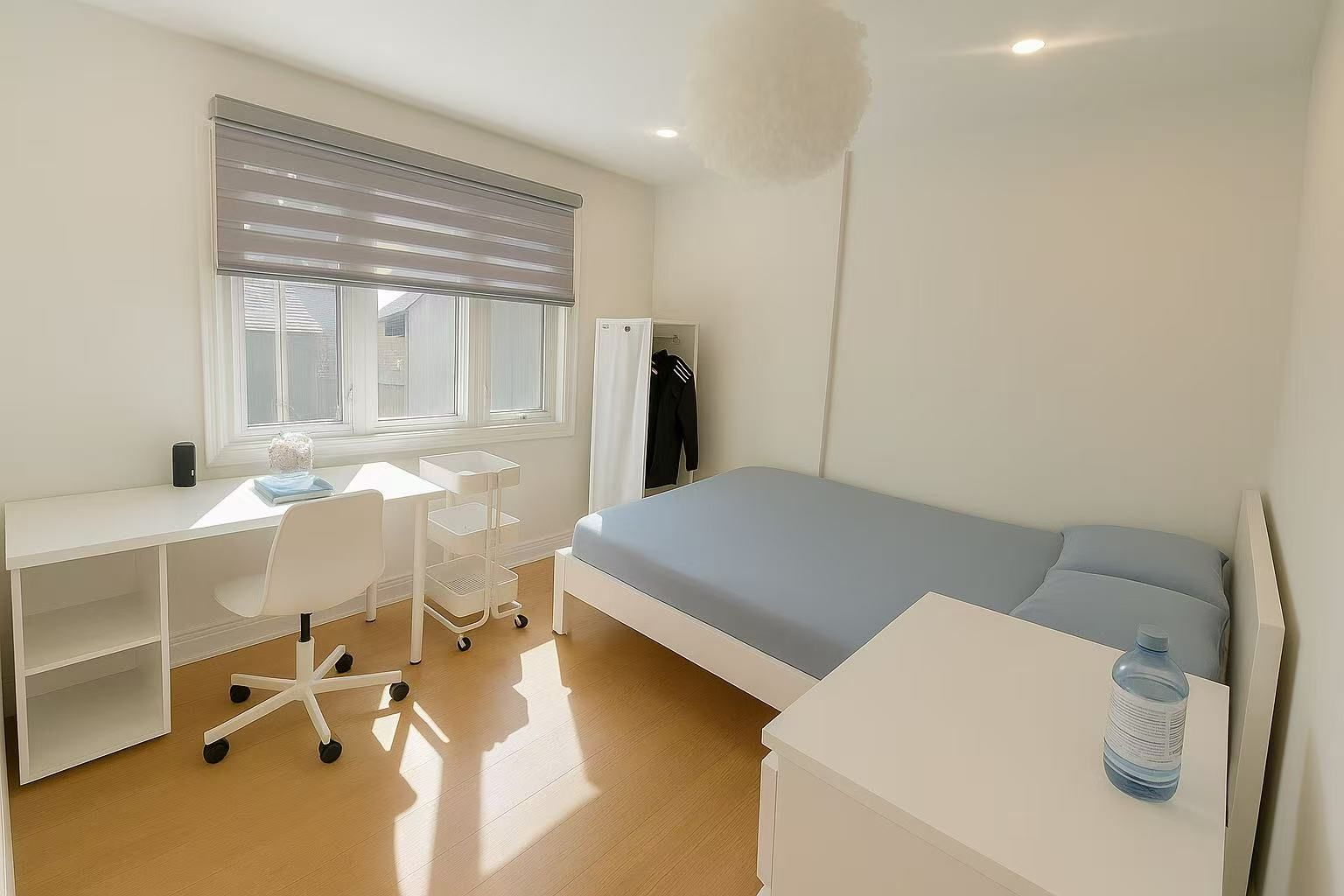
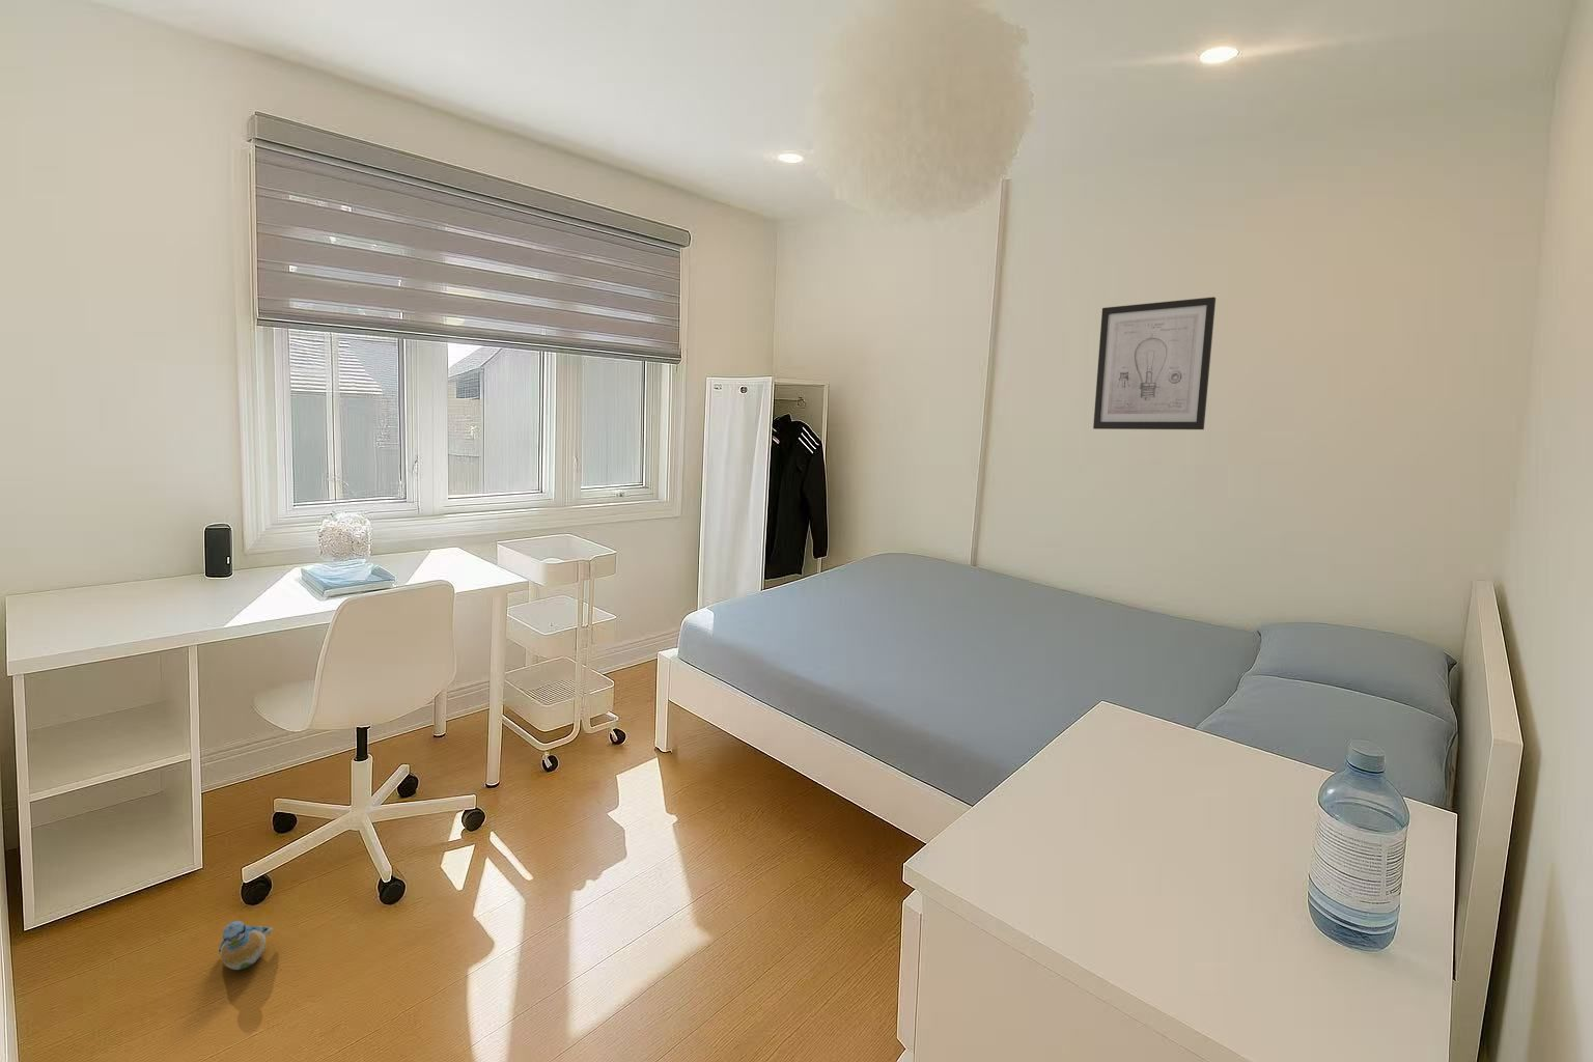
+ wall art (1151, 366)
+ plush toy (244, 938)
